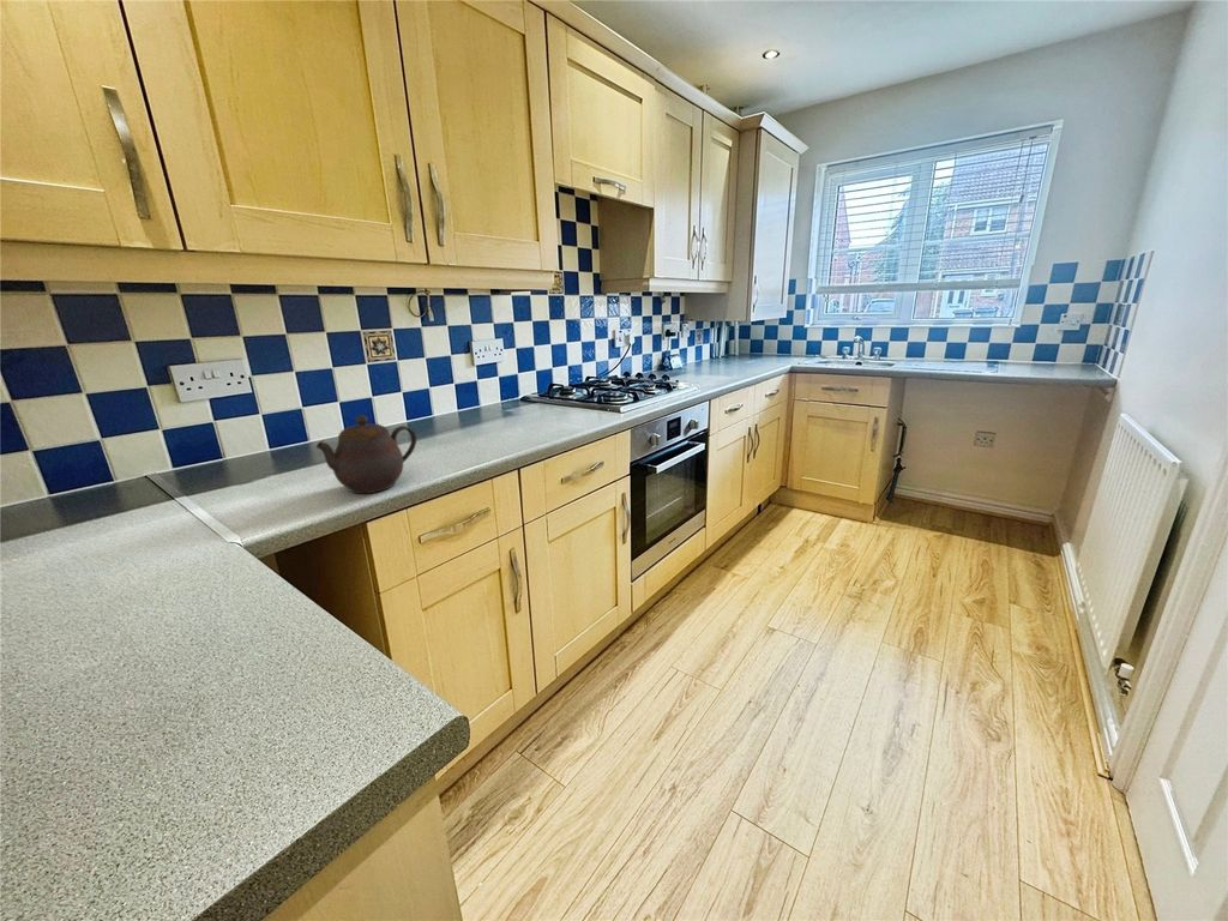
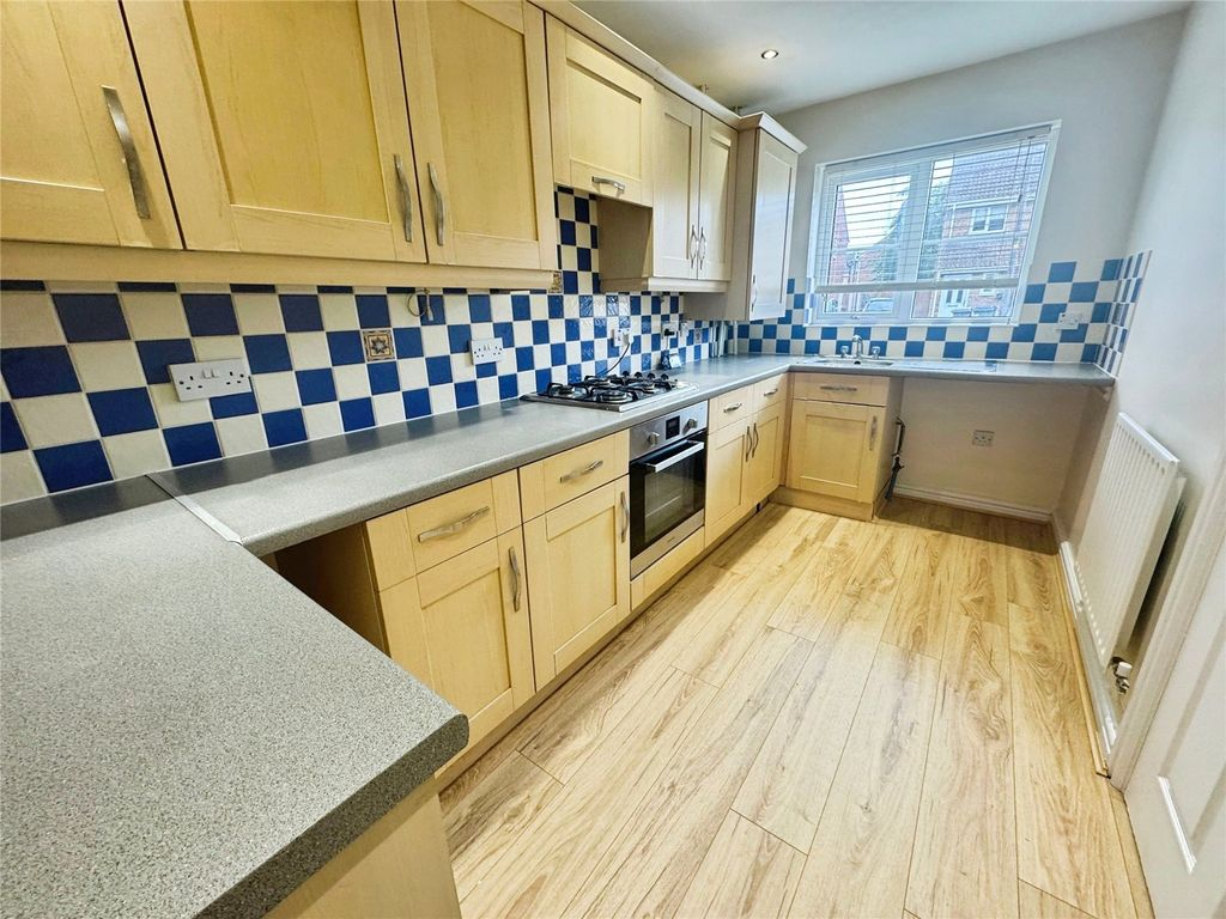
- teapot (371, 450)
